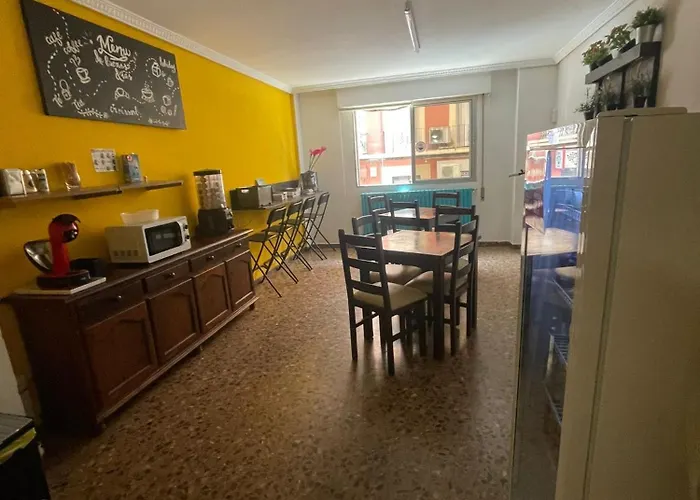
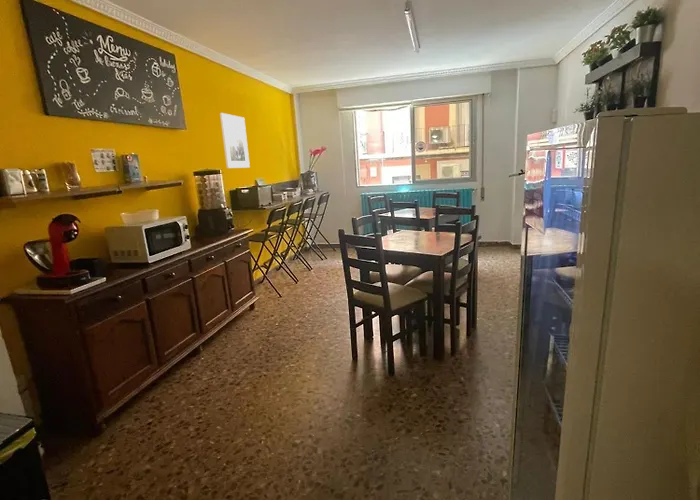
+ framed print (235, 142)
